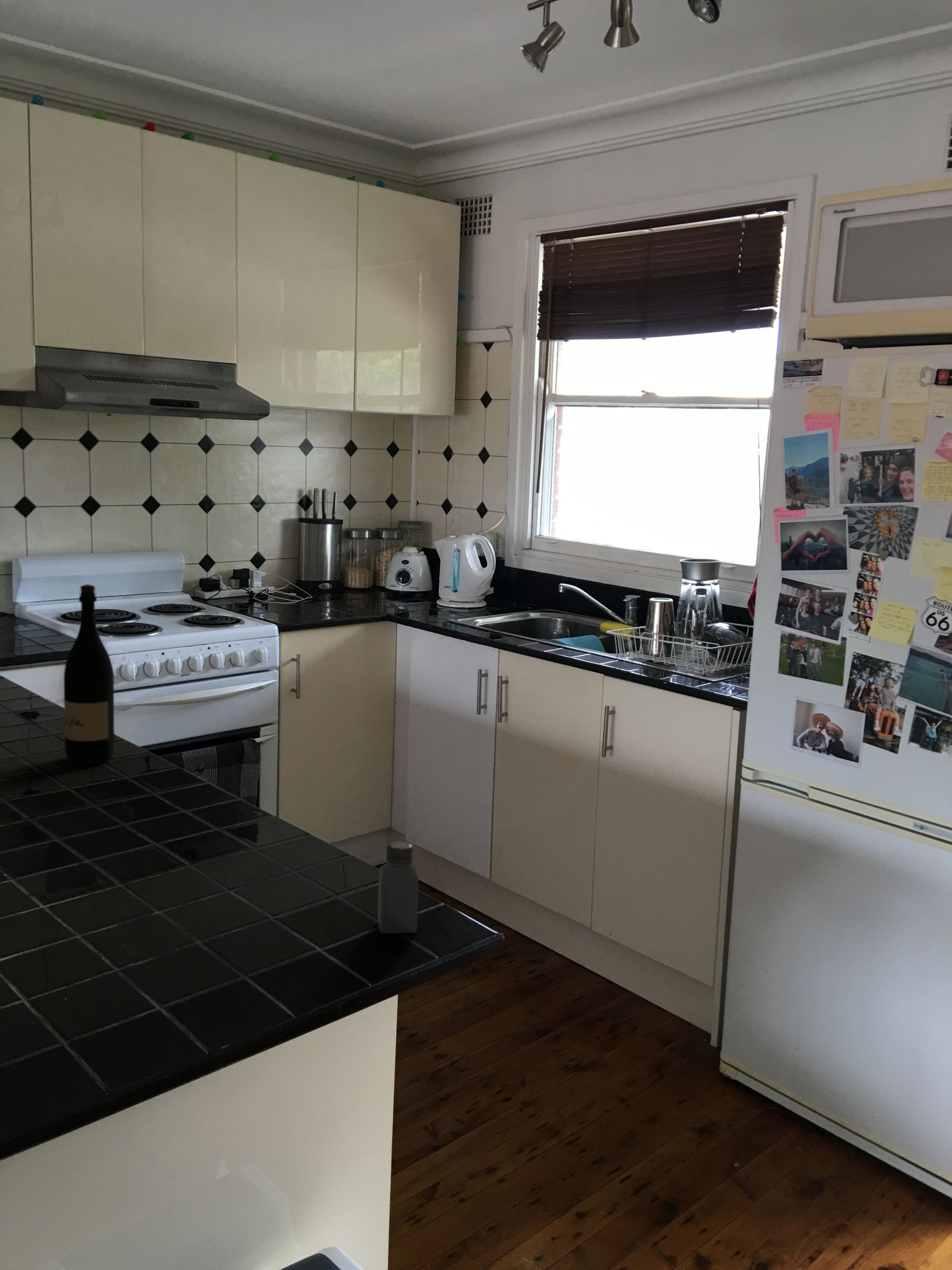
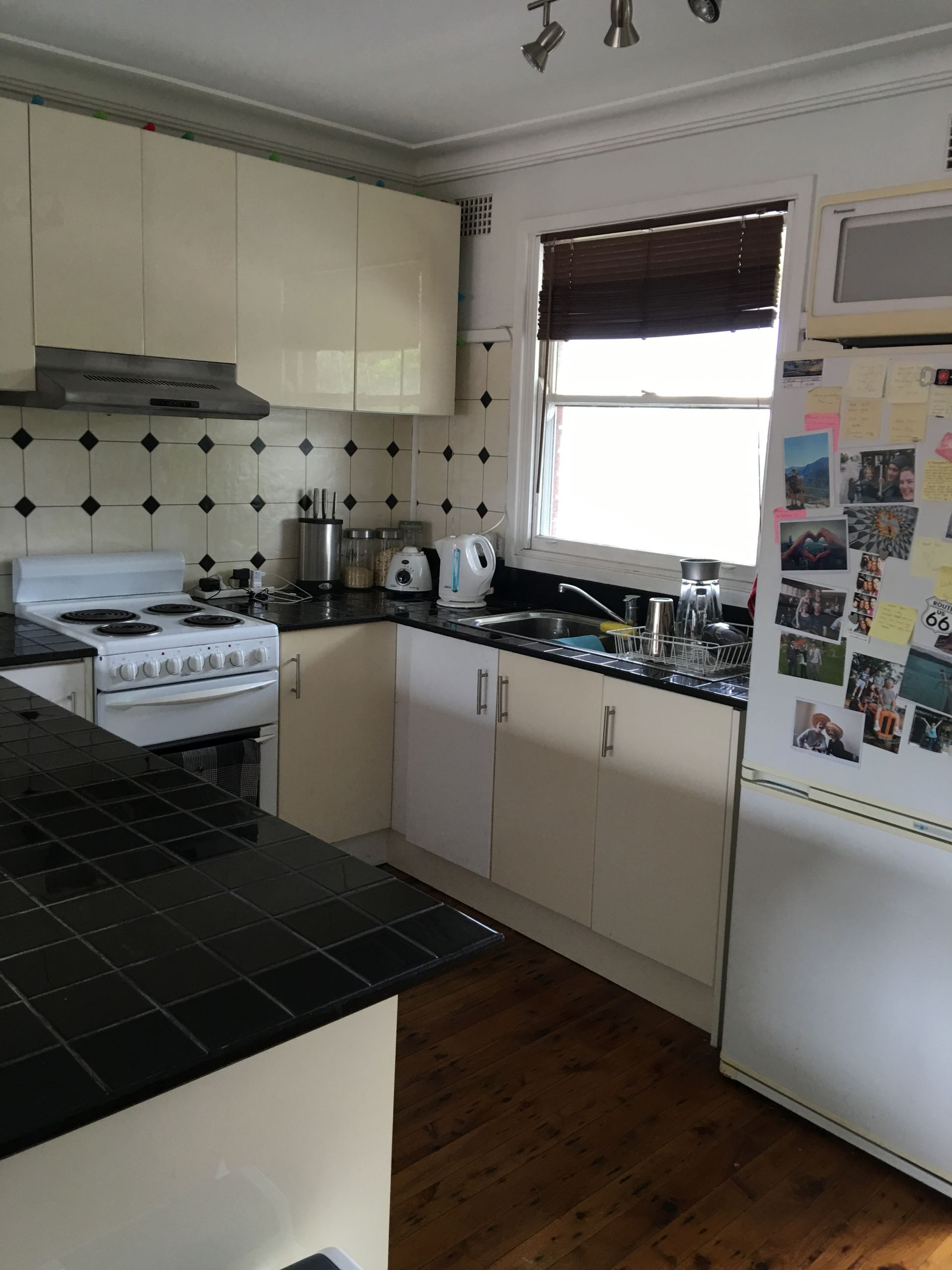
- wine bottle (89, 673)
- saltshaker (398, 886)
